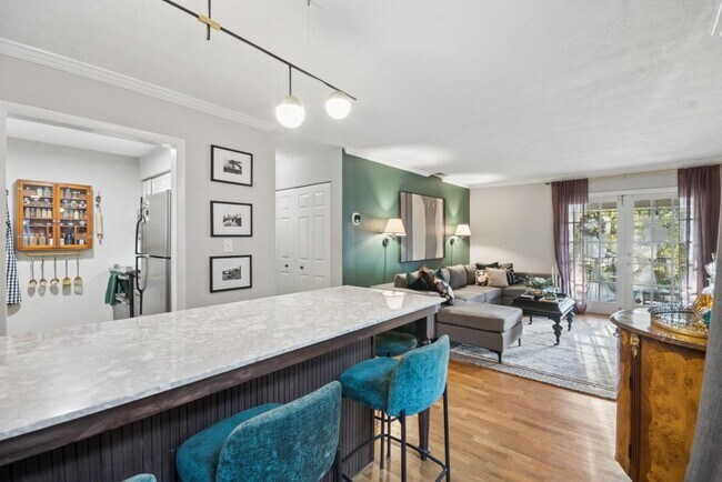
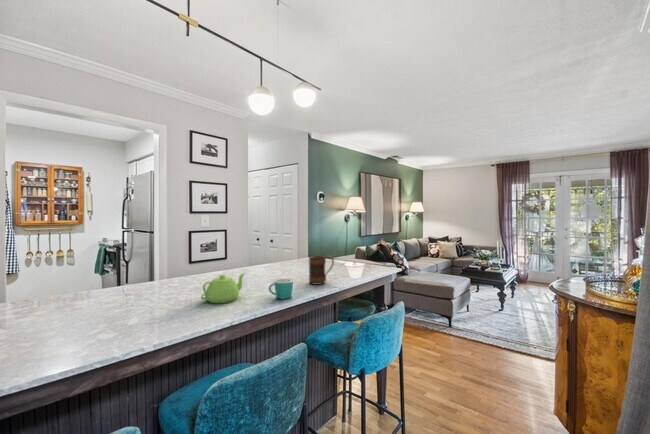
+ mug (280, 289)
+ teapot (224, 286)
+ mug (321, 269)
